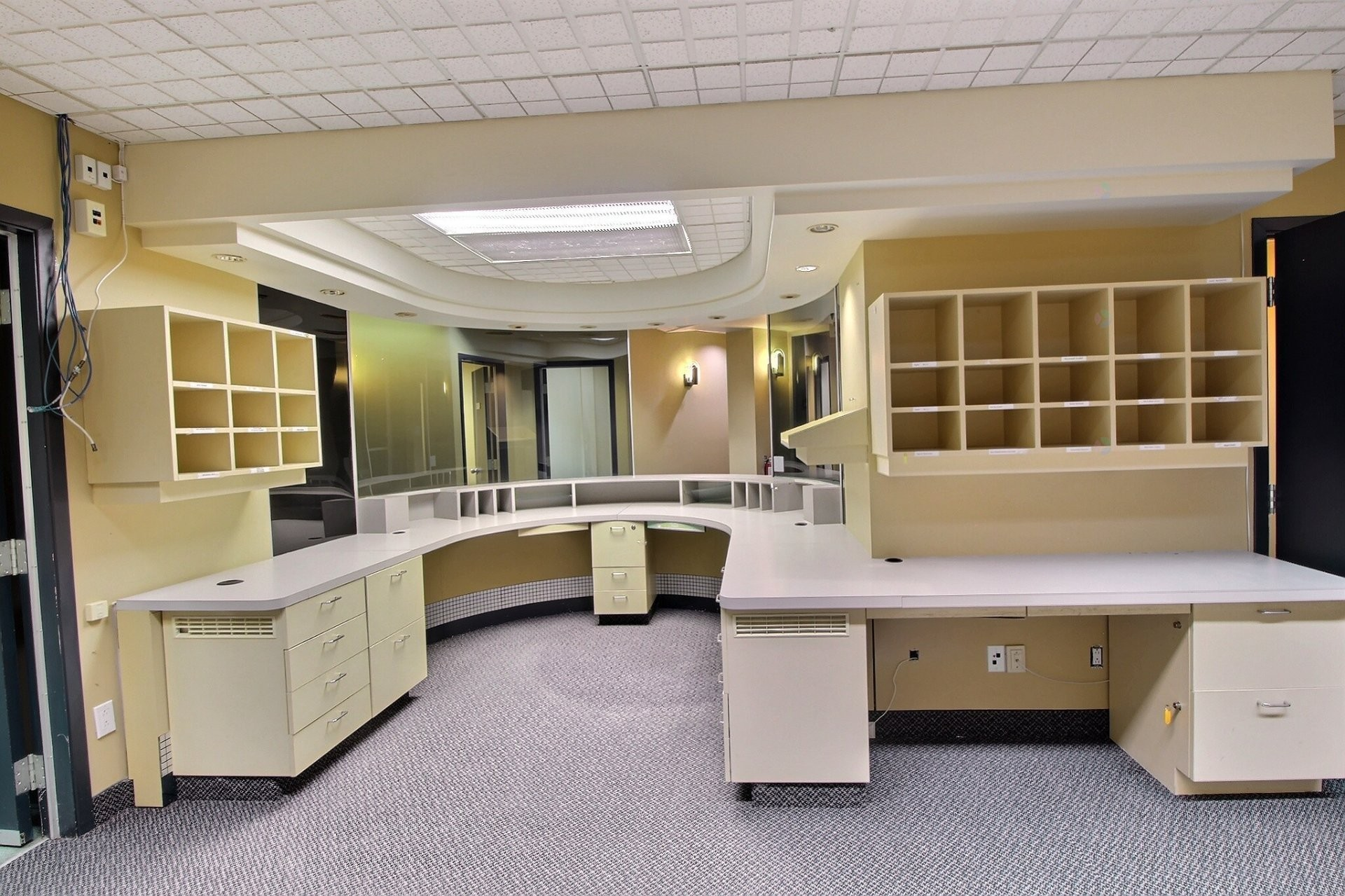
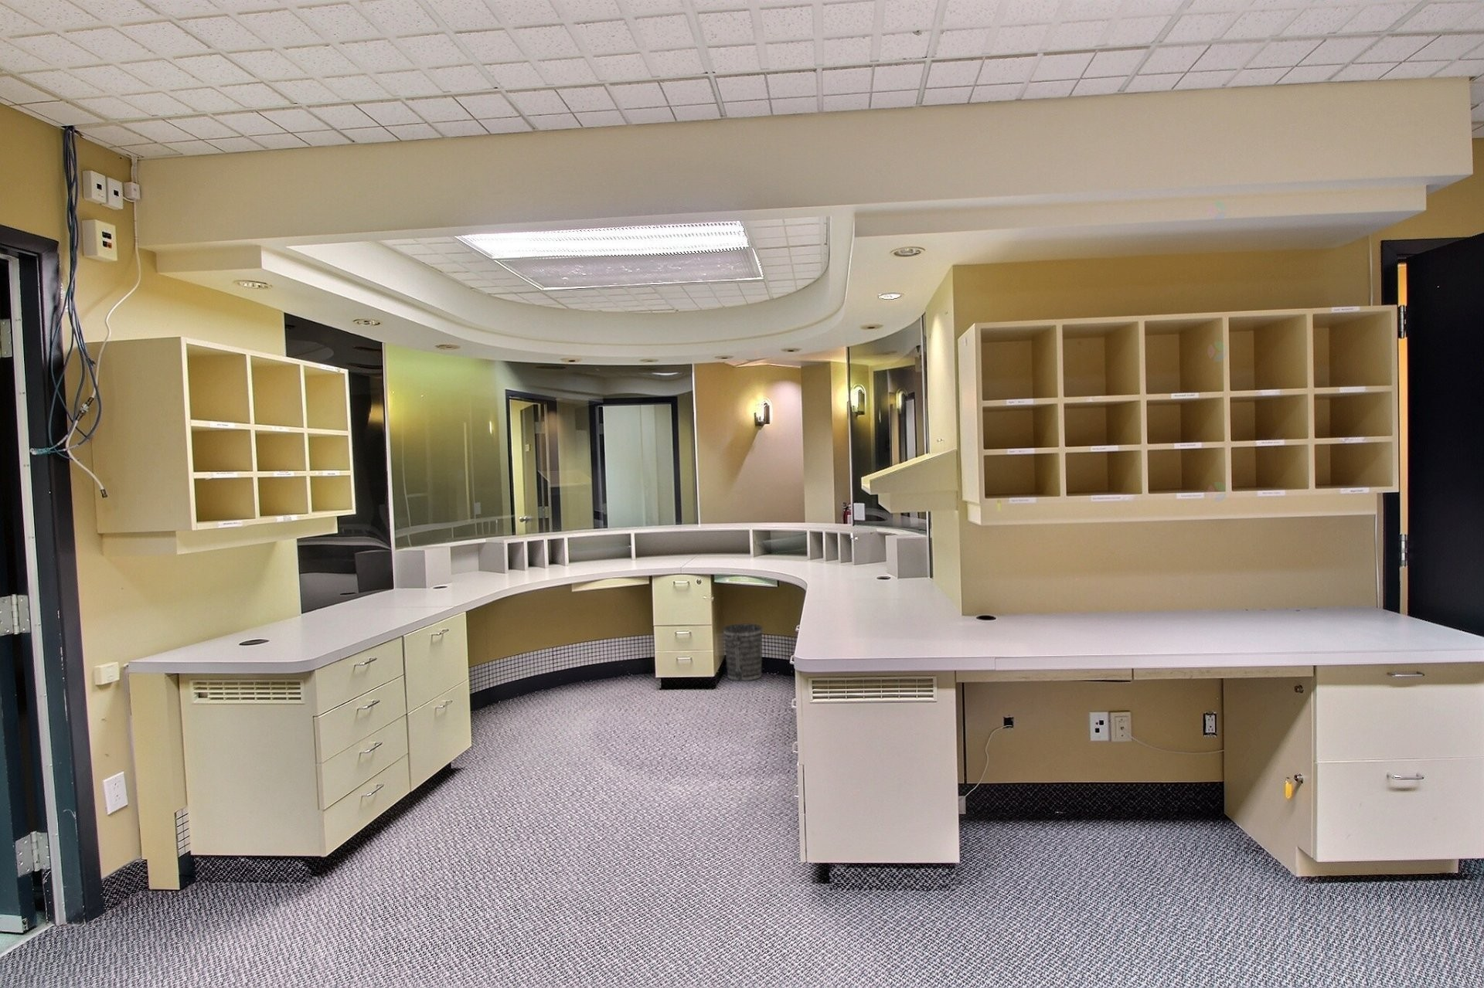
+ wastebasket (744, 652)
